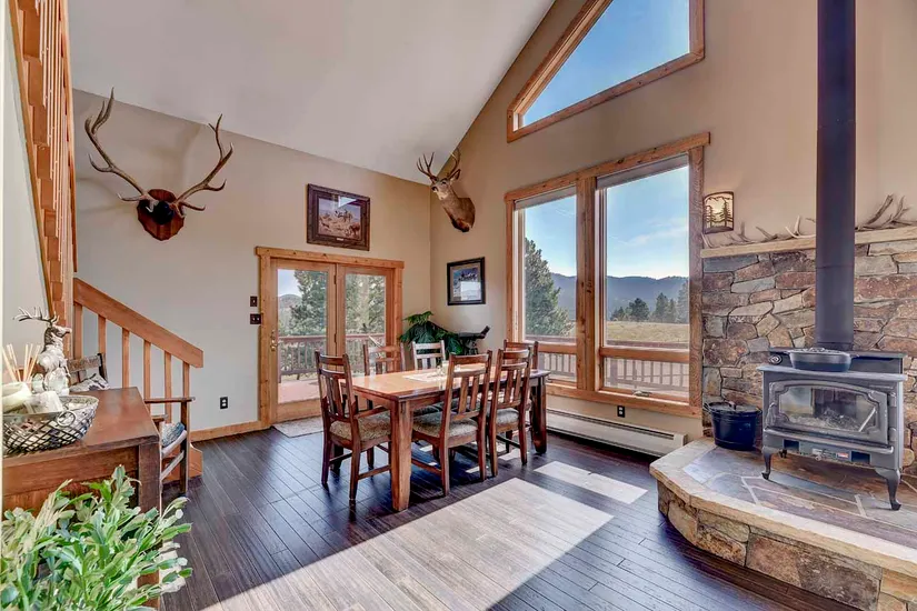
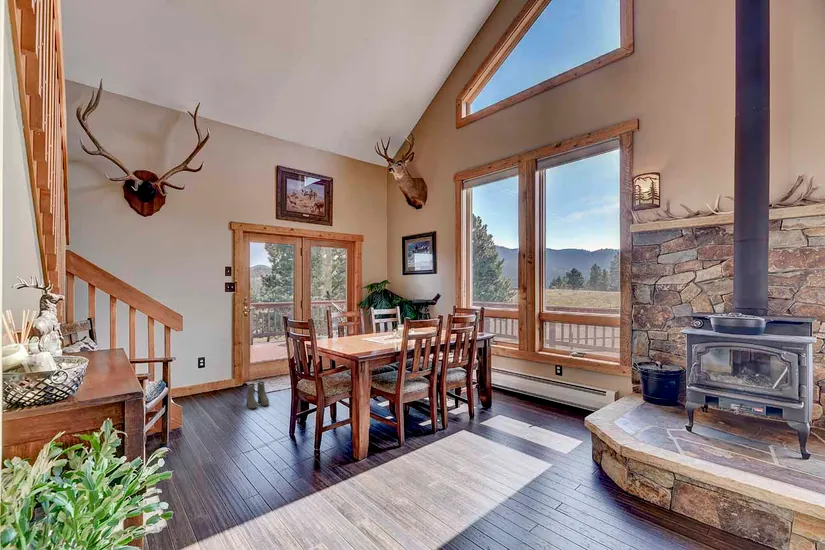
+ boots (258, 394)
